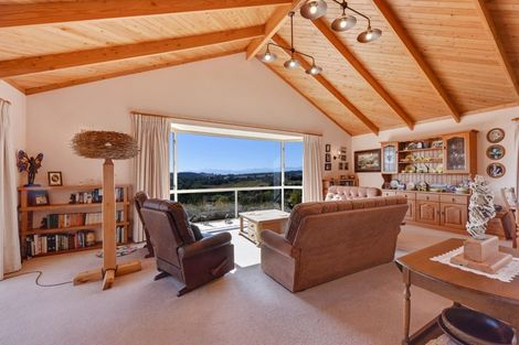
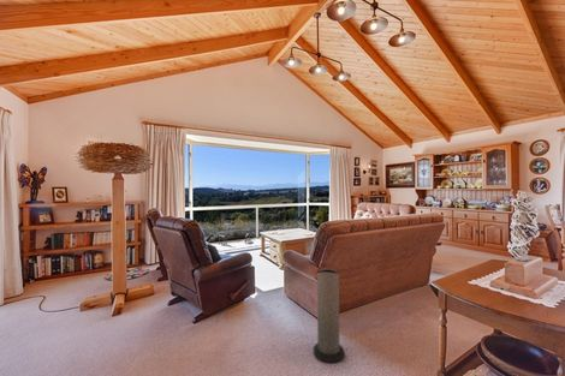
+ air purifier (328, 310)
